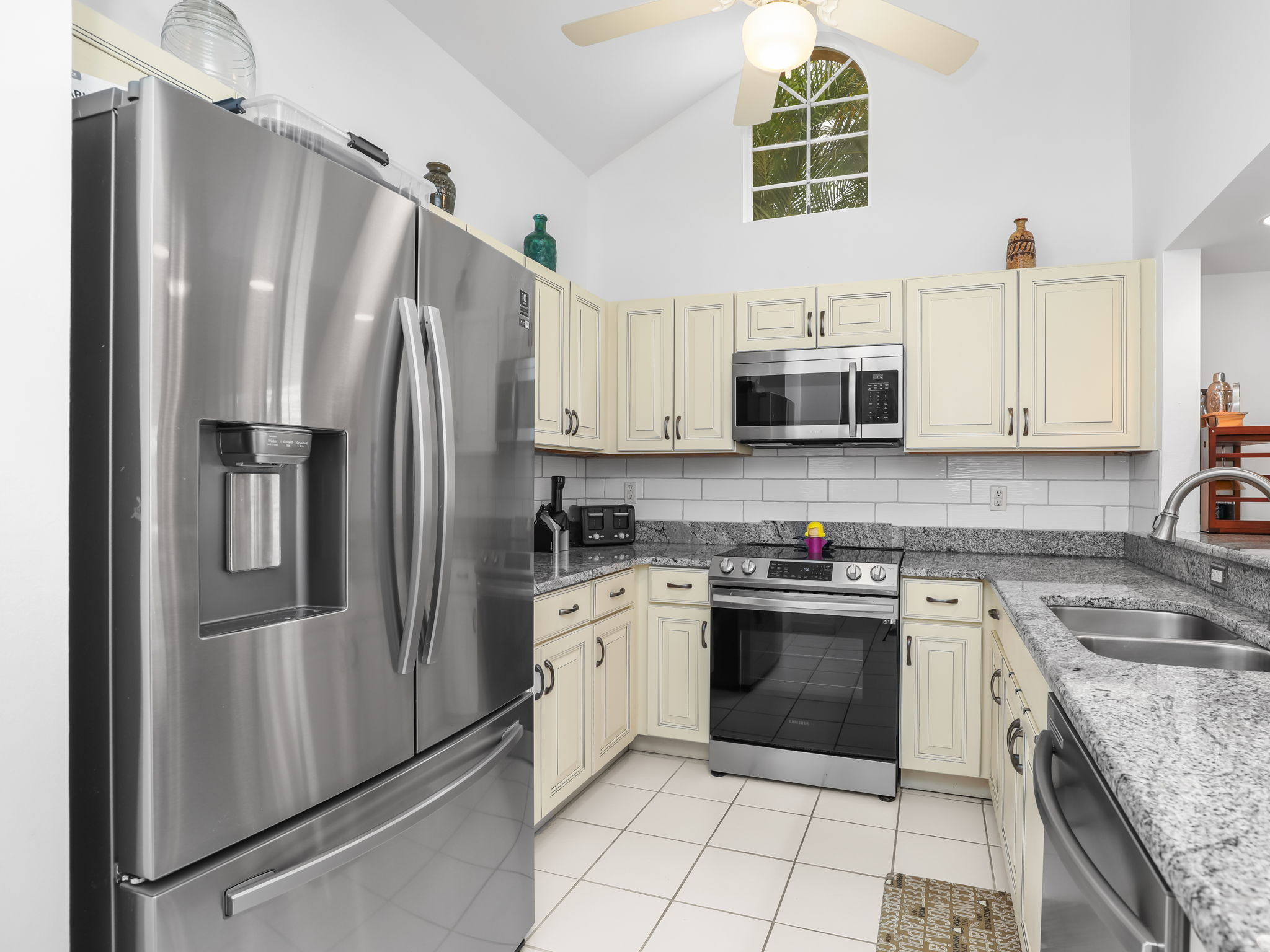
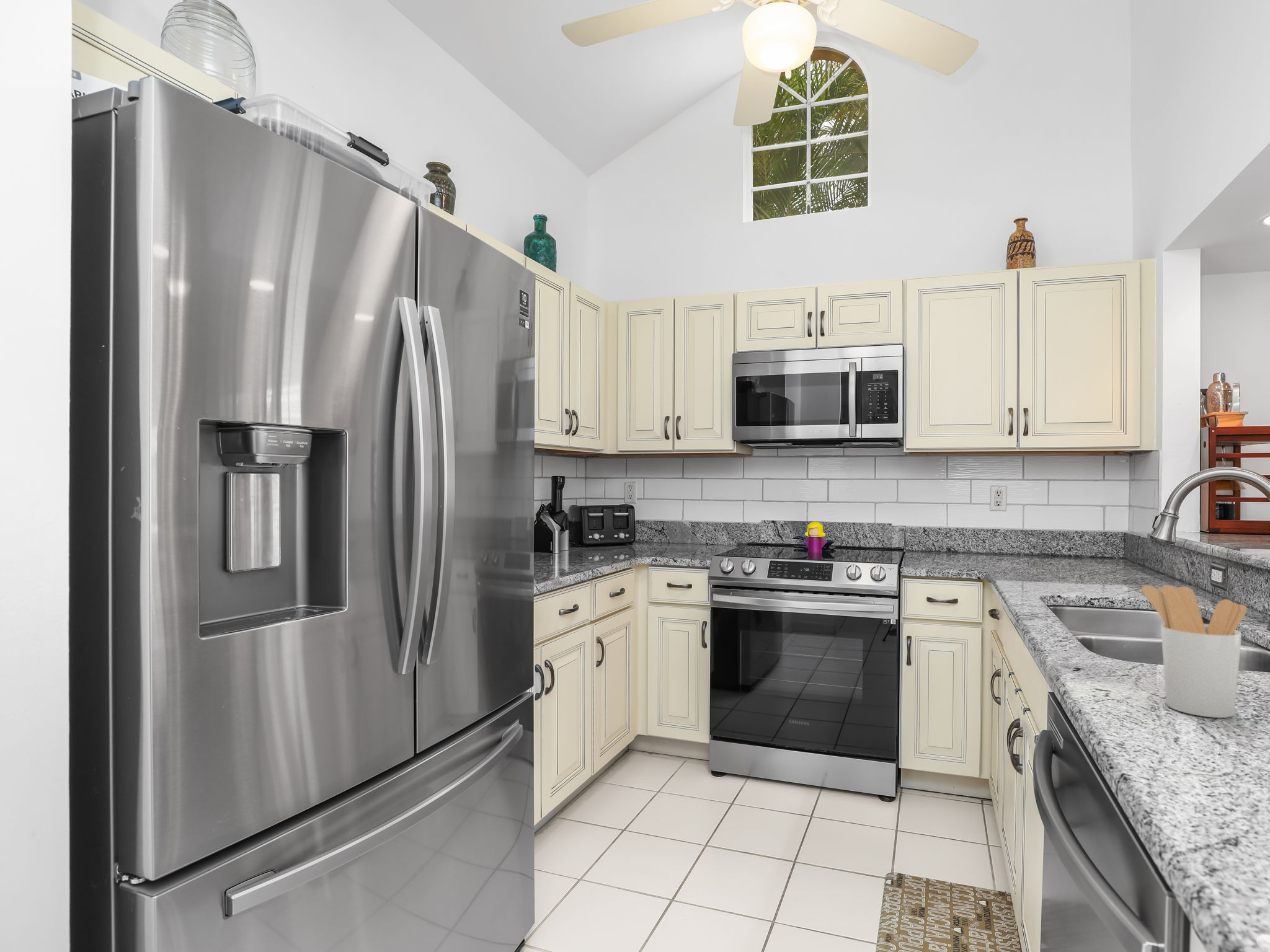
+ utensil holder (1188, 645)
